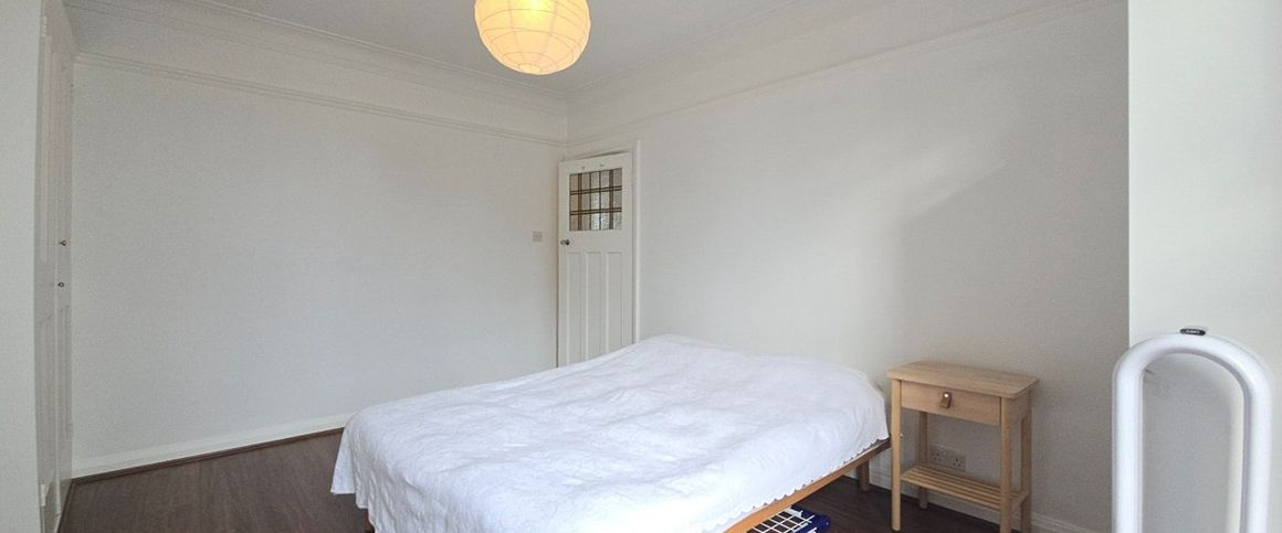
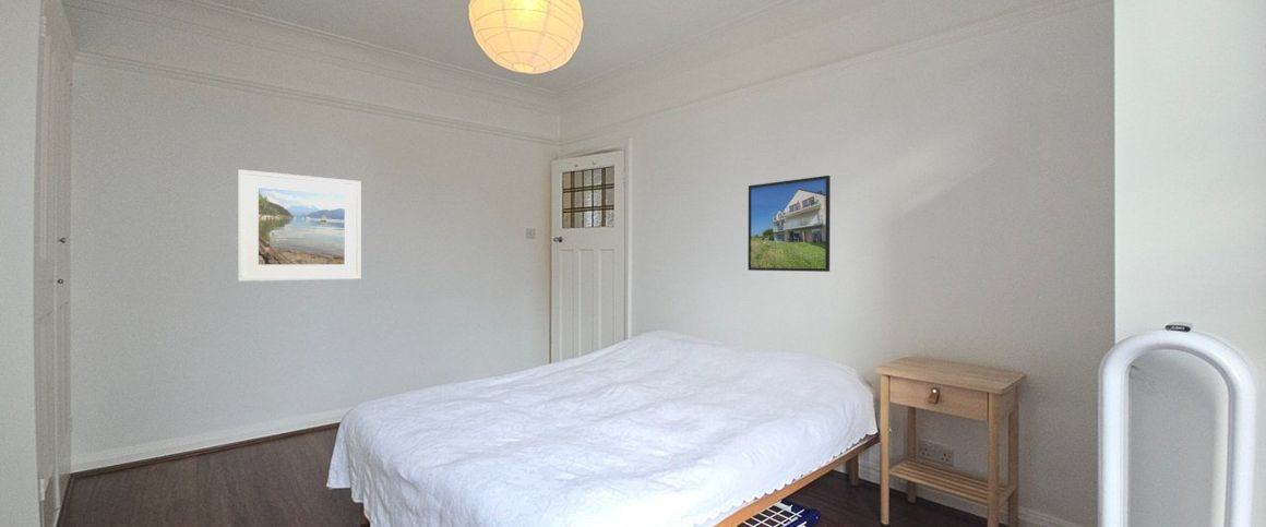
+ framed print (786, 226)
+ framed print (303, 227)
